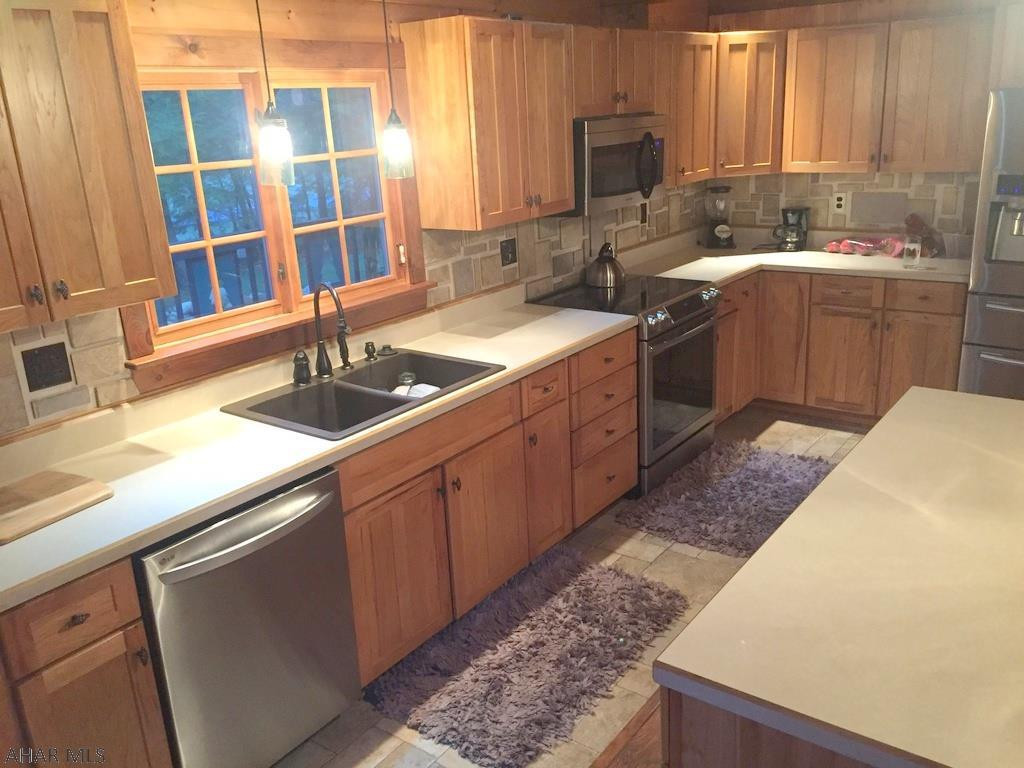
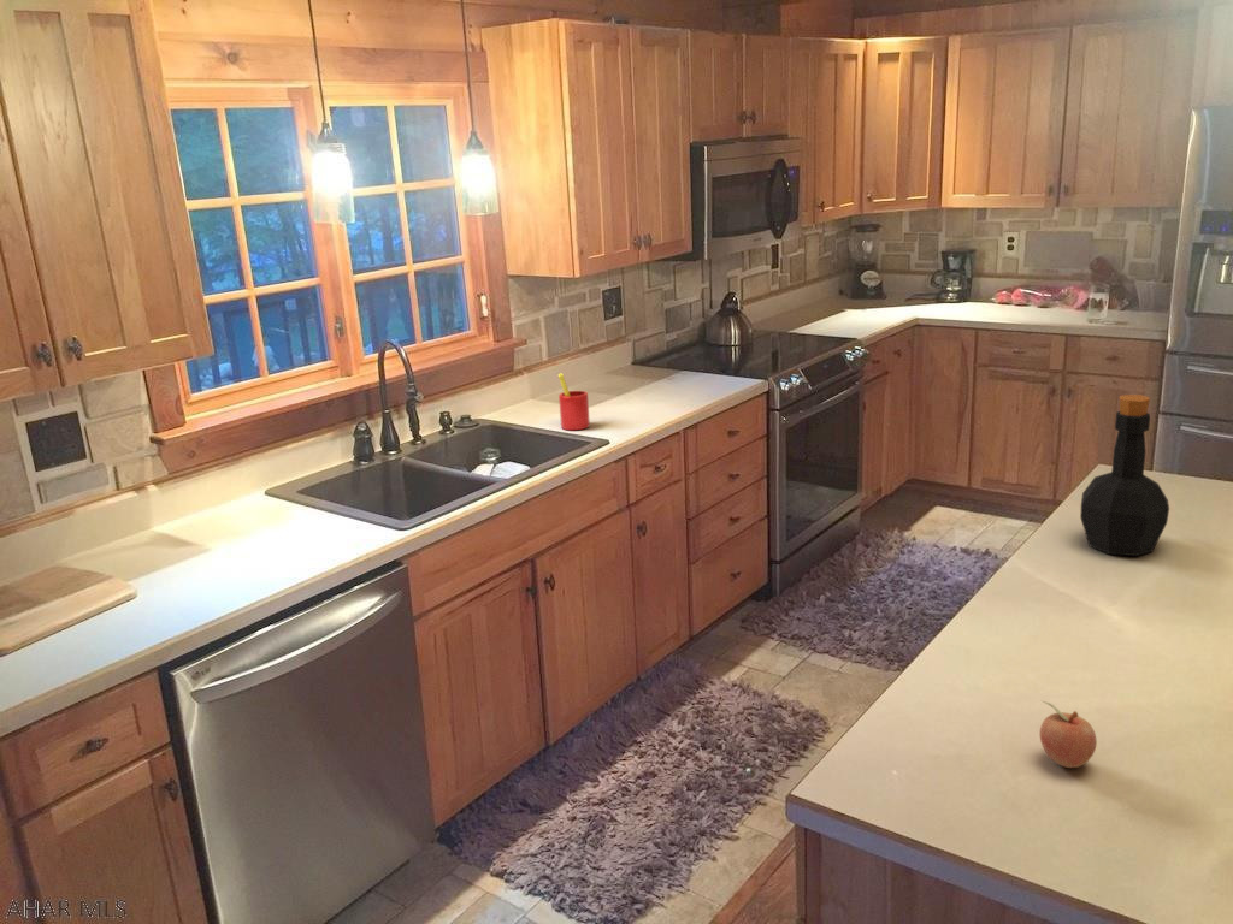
+ bottle (1127, 473)
+ fruit (1067, 735)
+ straw (571, 398)
